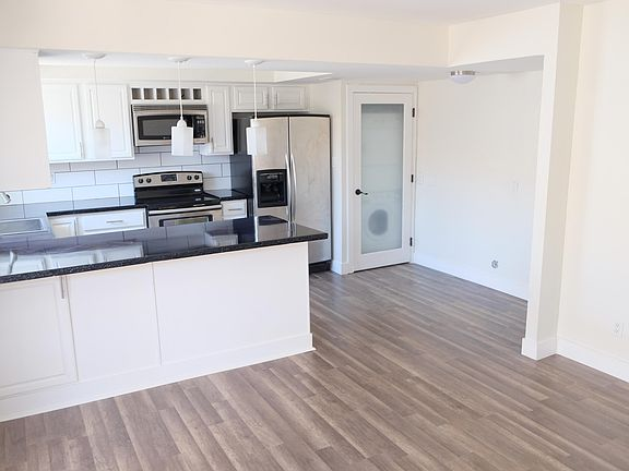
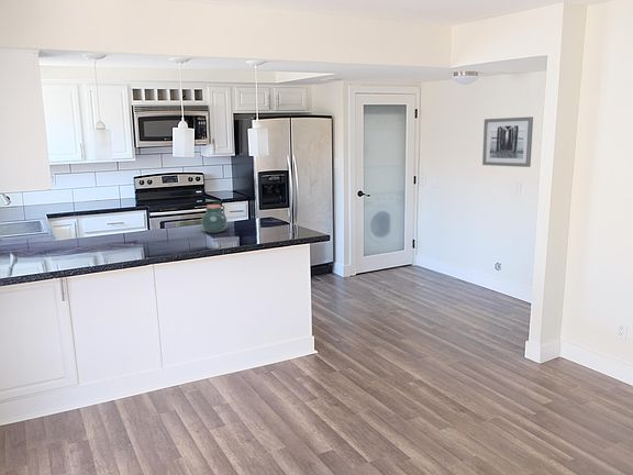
+ jar (213, 218)
+ wall art (506, 142)
